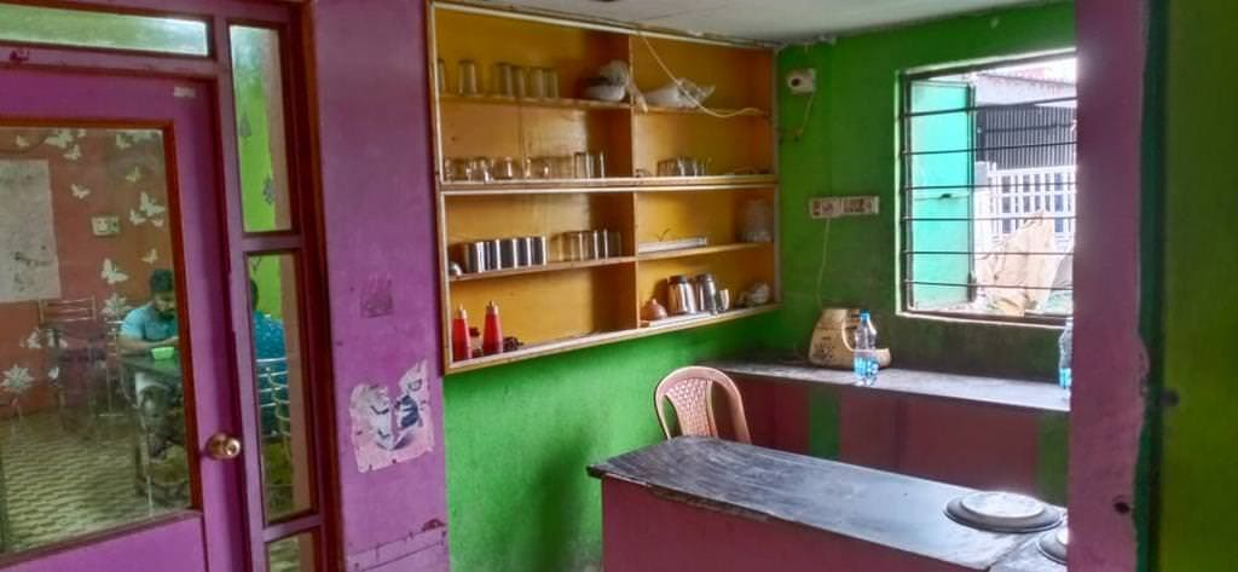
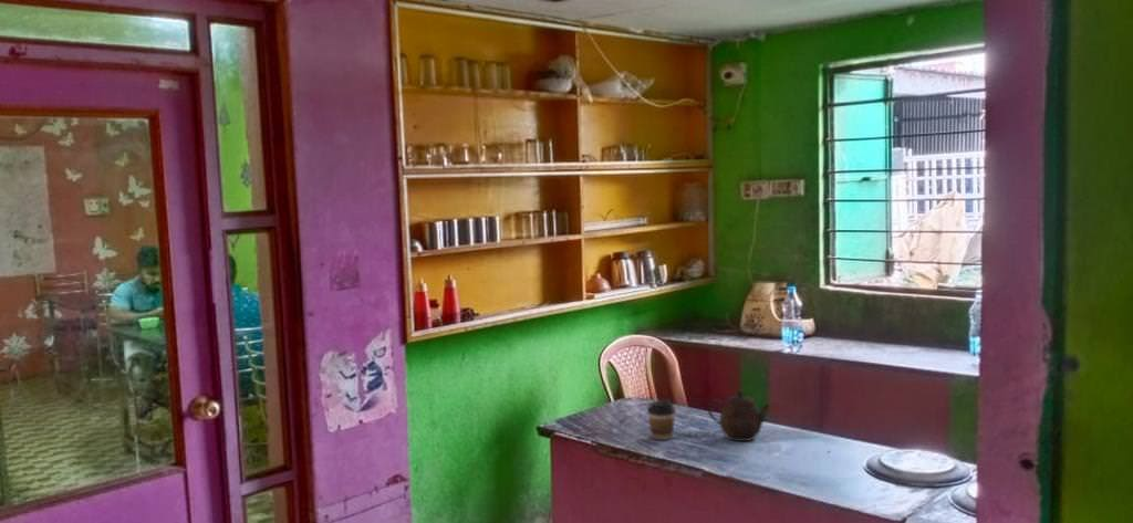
+ teapot (738, 414)
+ coffee cup (662, 418)
